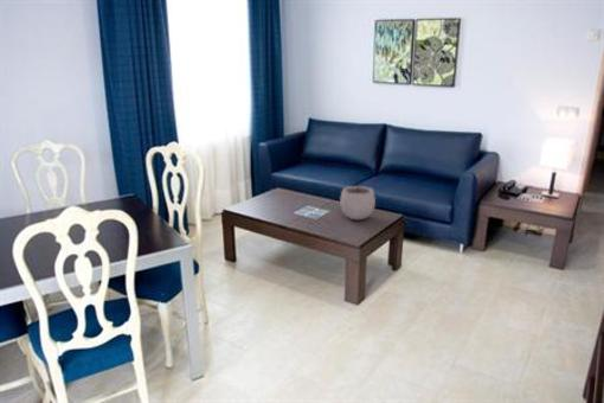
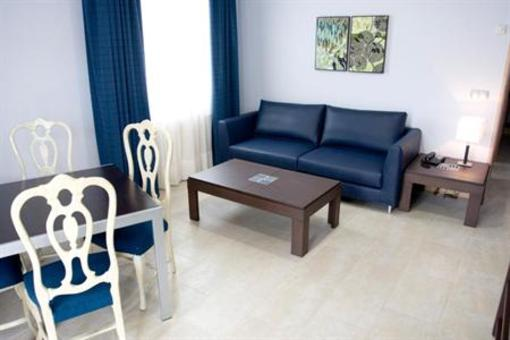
- plant pot (358, 197)
